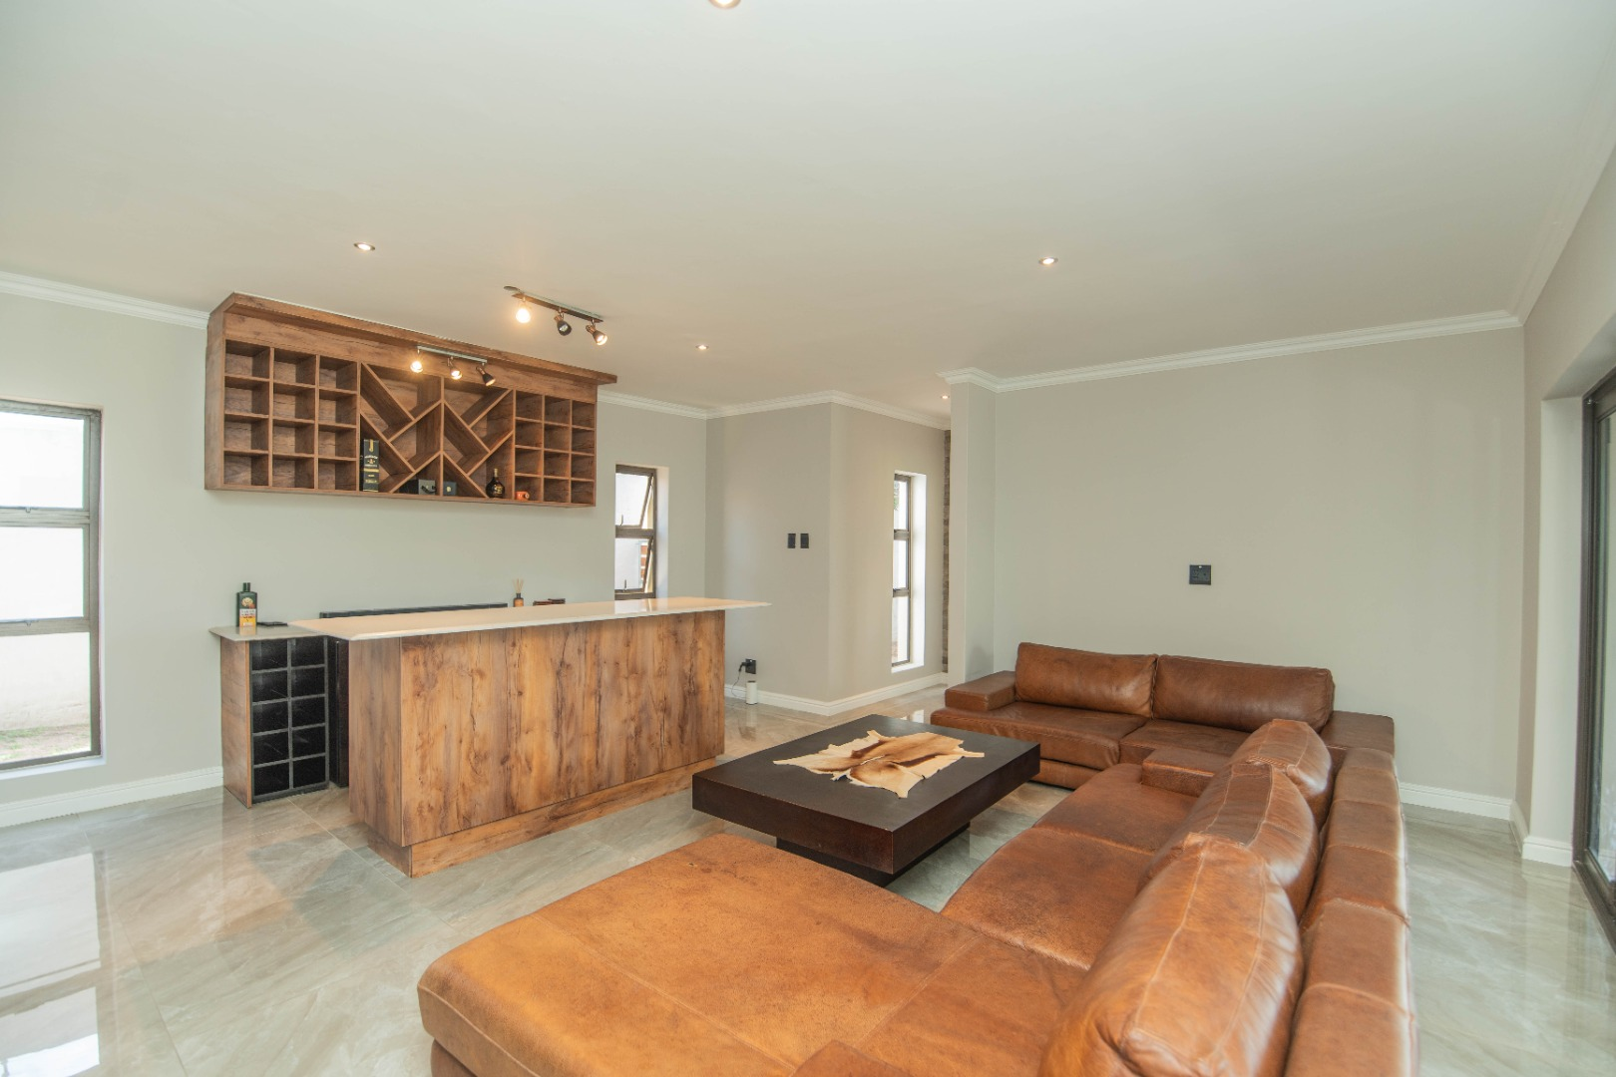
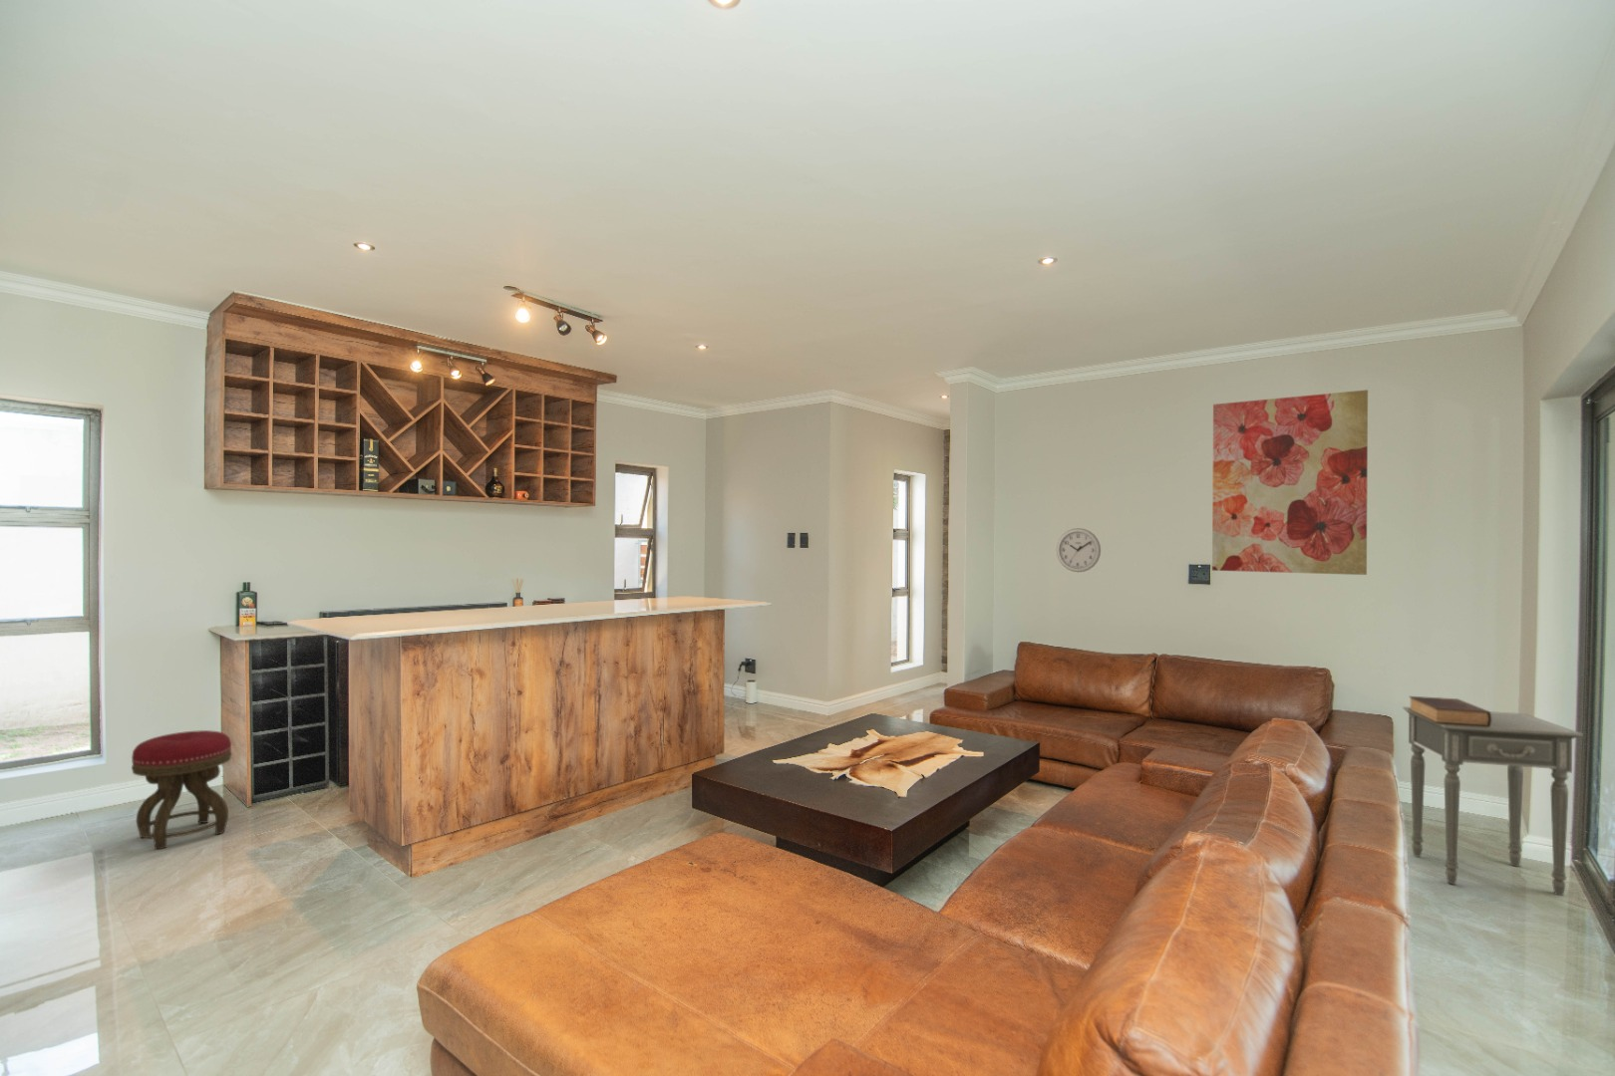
+ wall art (1286, 484)
+ side table (1508, 797)
+ book (1448, 711)
+ stool (183, 785)
+ wall clock (1078, 550)
